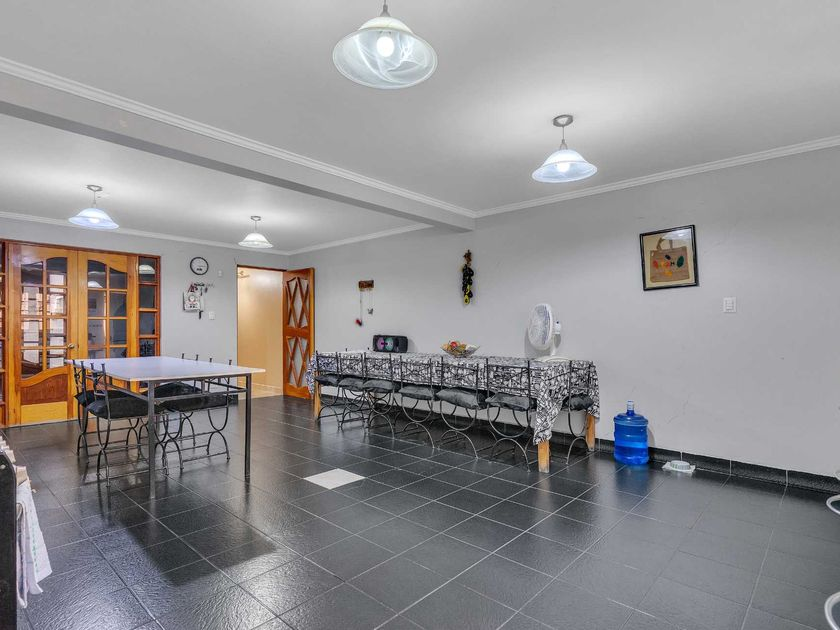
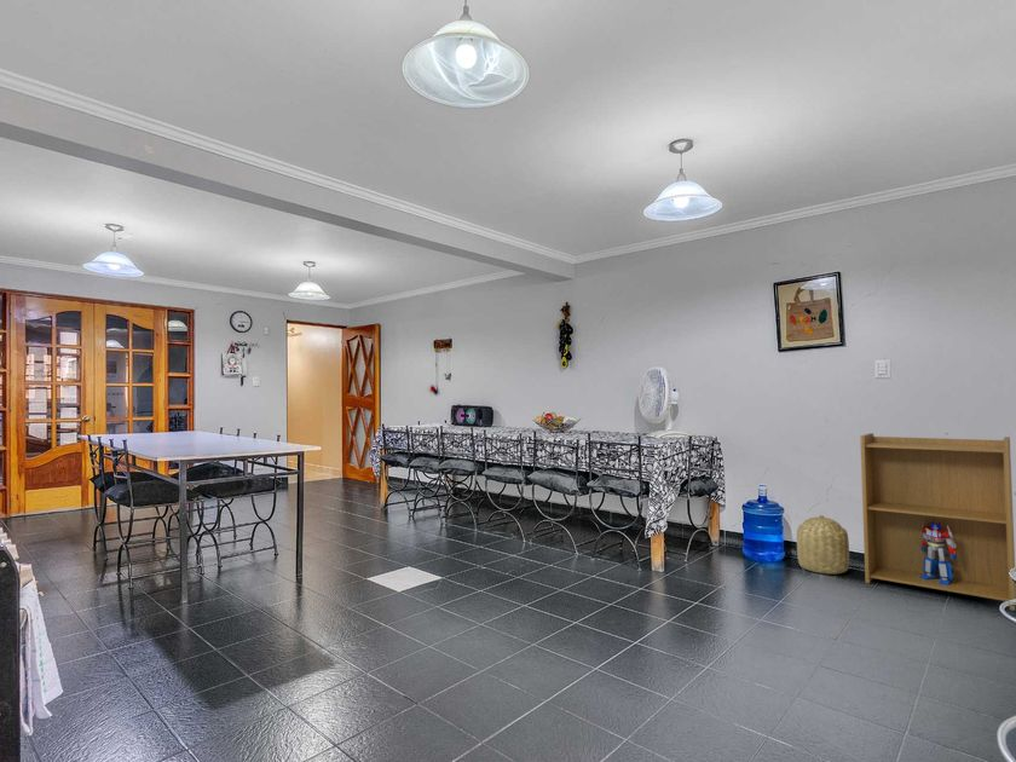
+ bookshelf (935, 513)
+ basket (821, 542)
